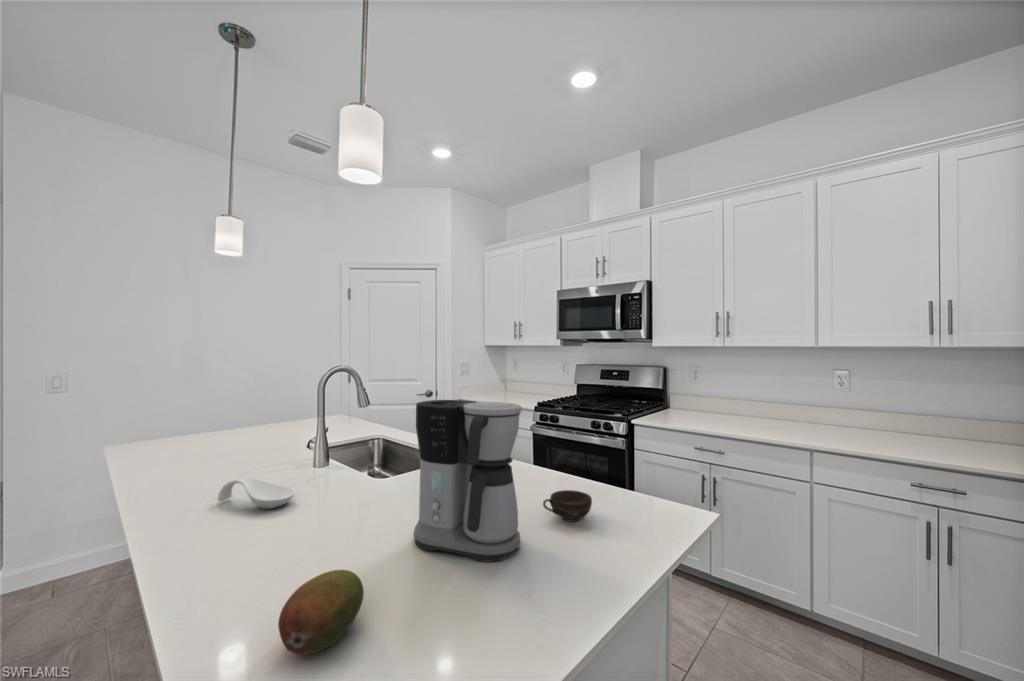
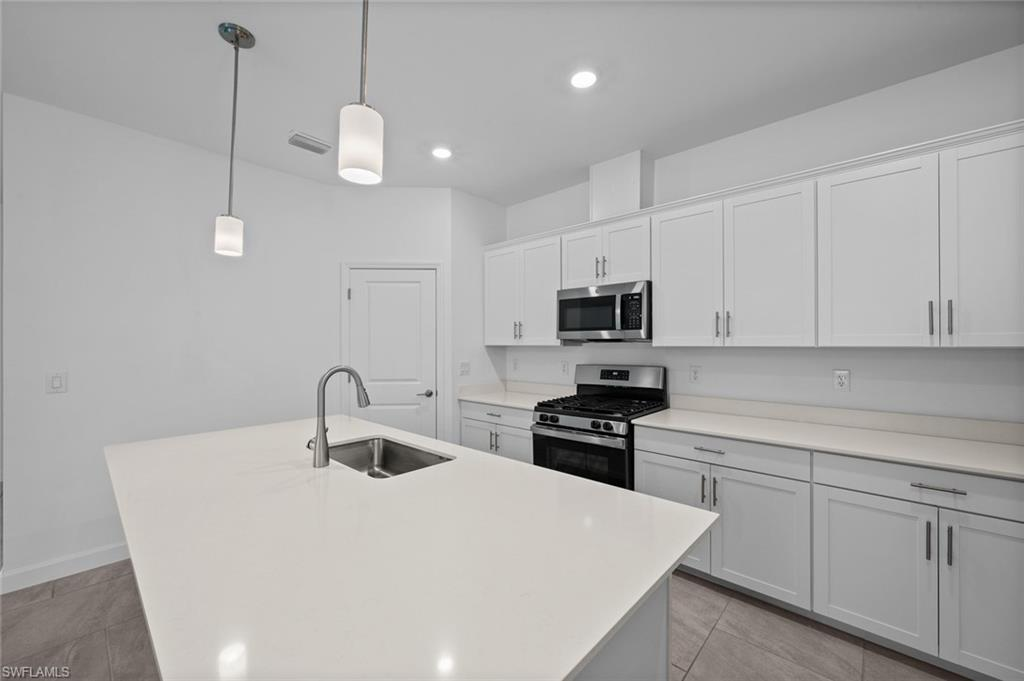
- fruit (324, 607)
- spoon rest (255, 492)
- cup (566, 507)
- coffee maker (464, 474)
